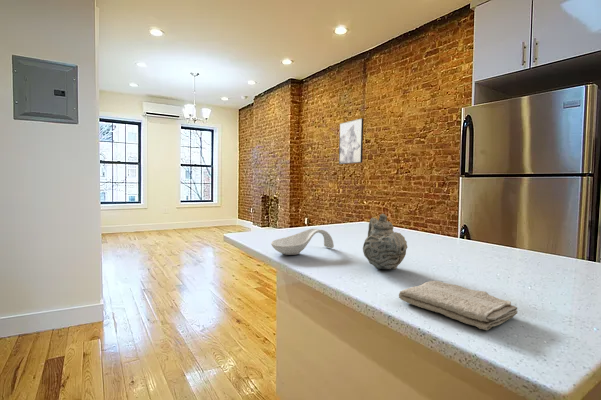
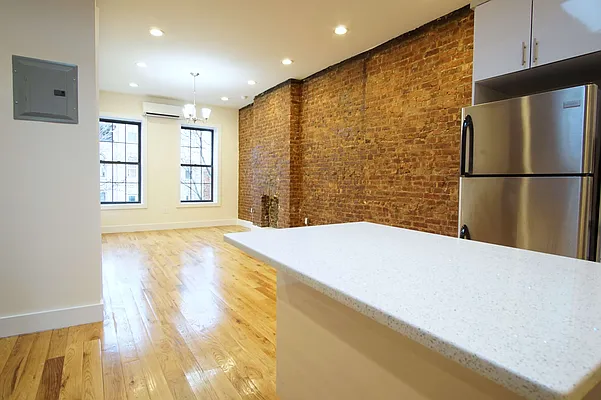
- wall art (350, 142)
- spoon rest (303, 240)
- washcloth (454, 300)
- teapot (383, 240)
